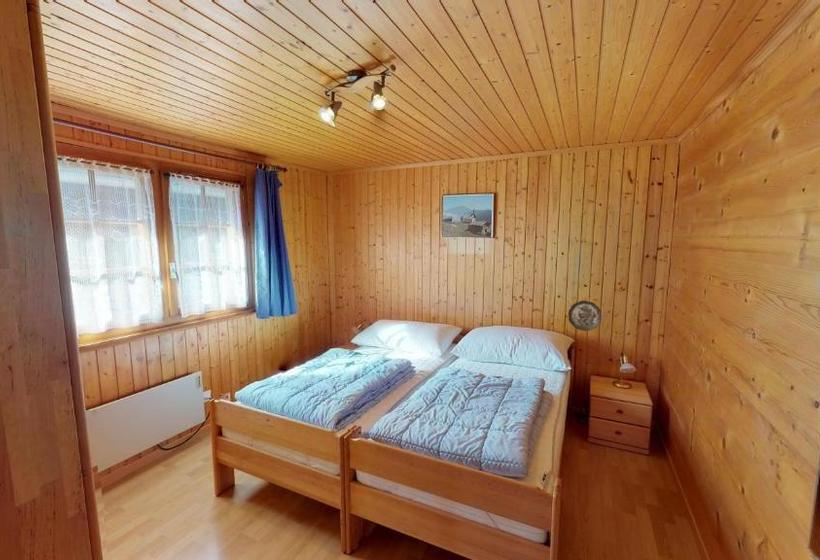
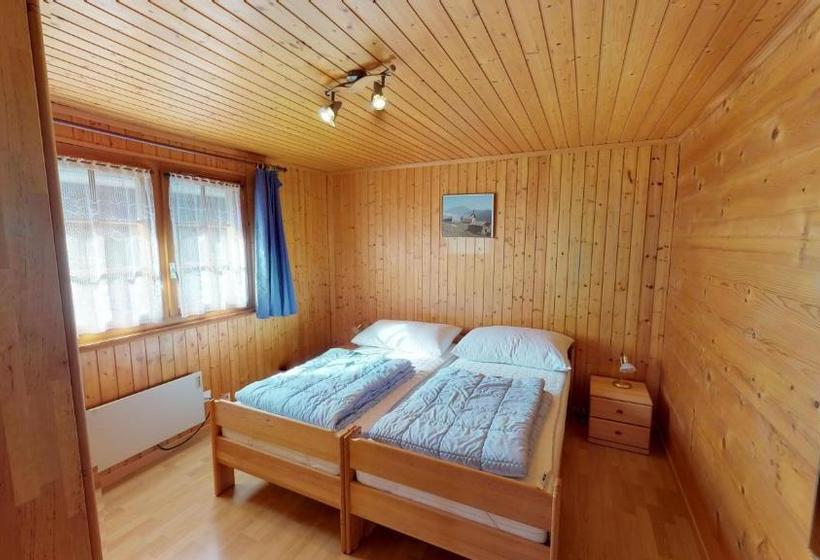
- decorative plate (584, 315)
